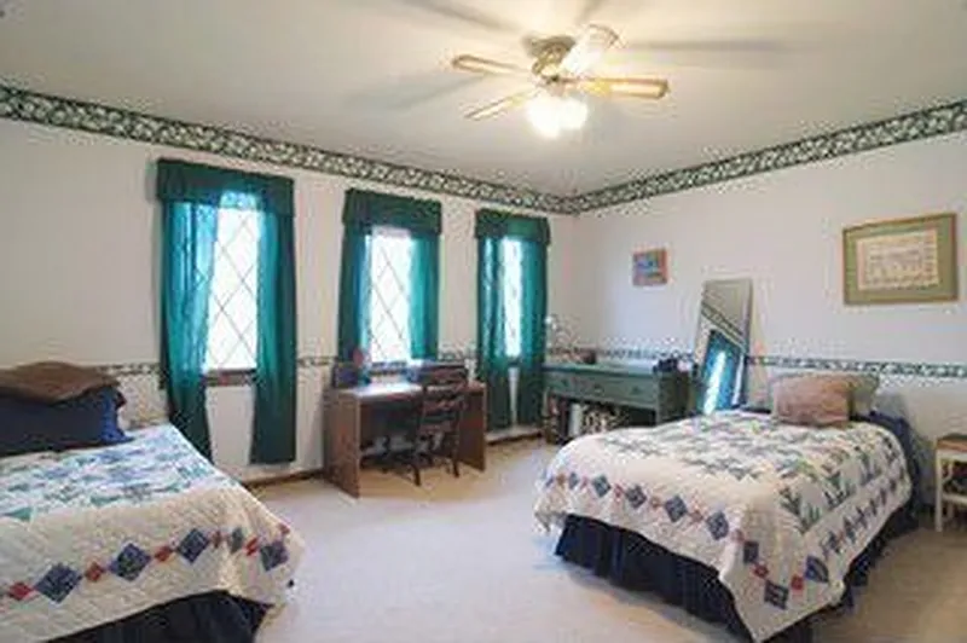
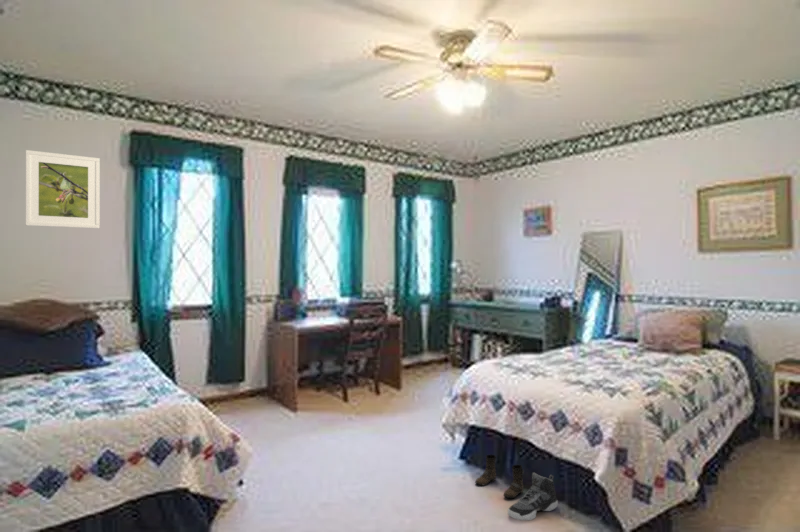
+ boots (495, 475)
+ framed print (63, 190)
+ sneaker (532, 494)
